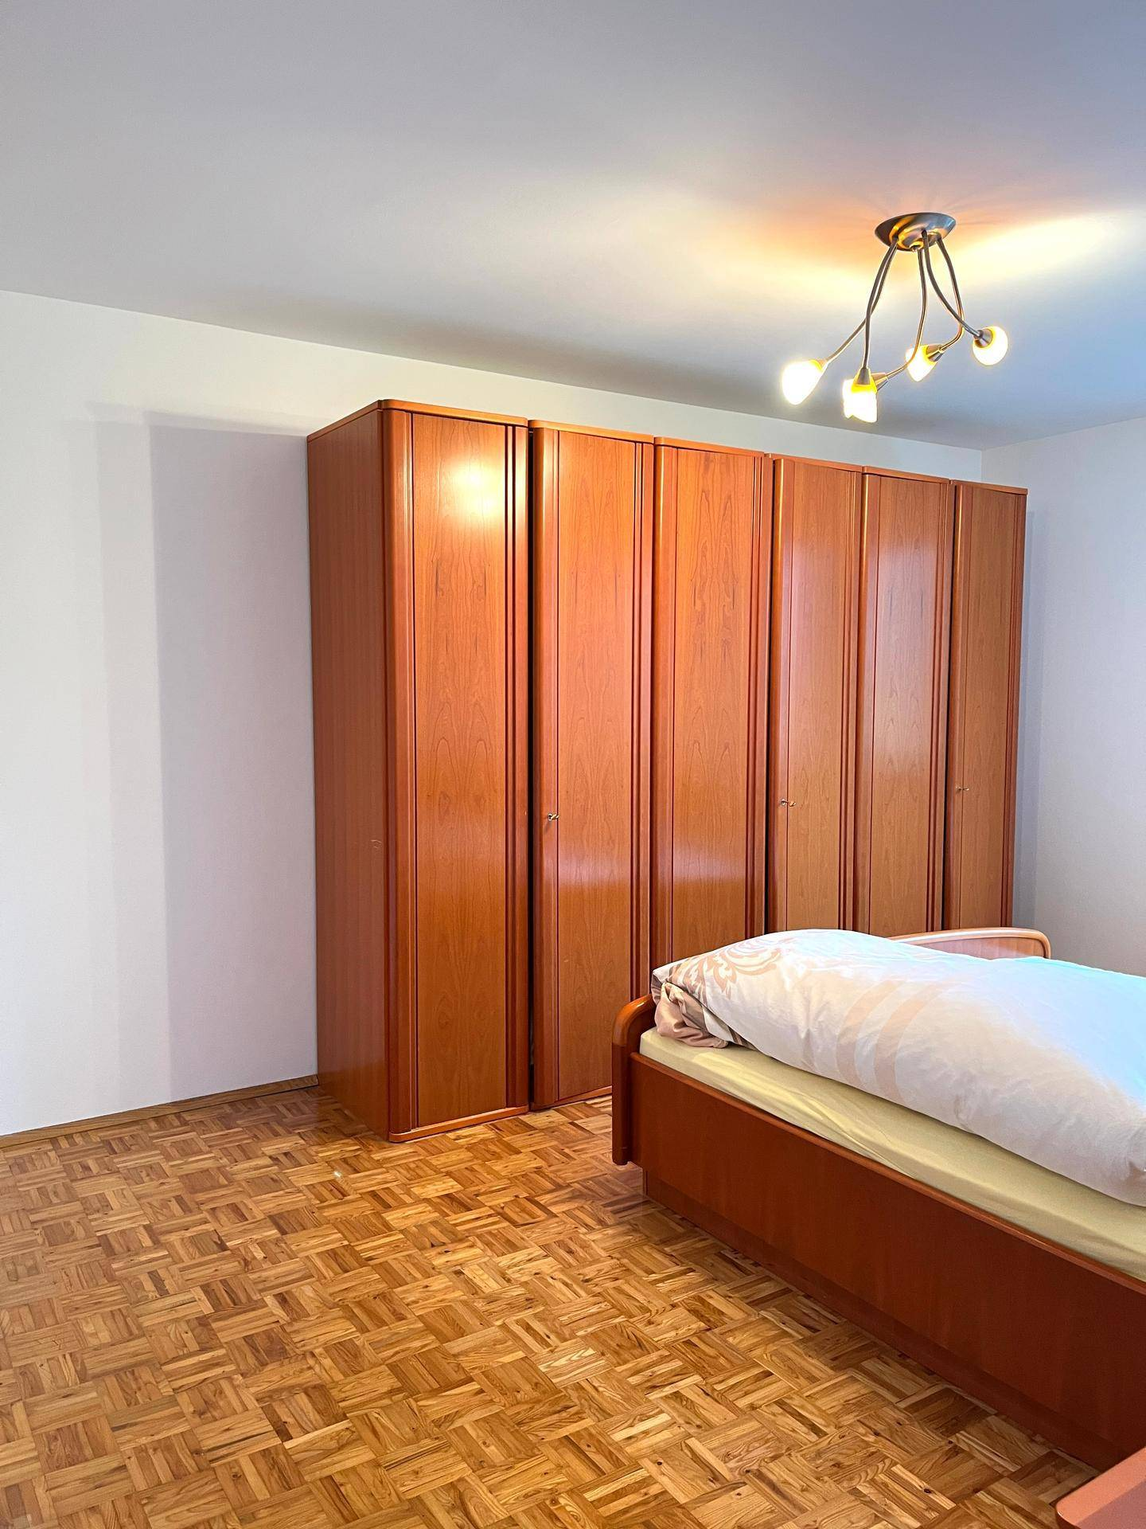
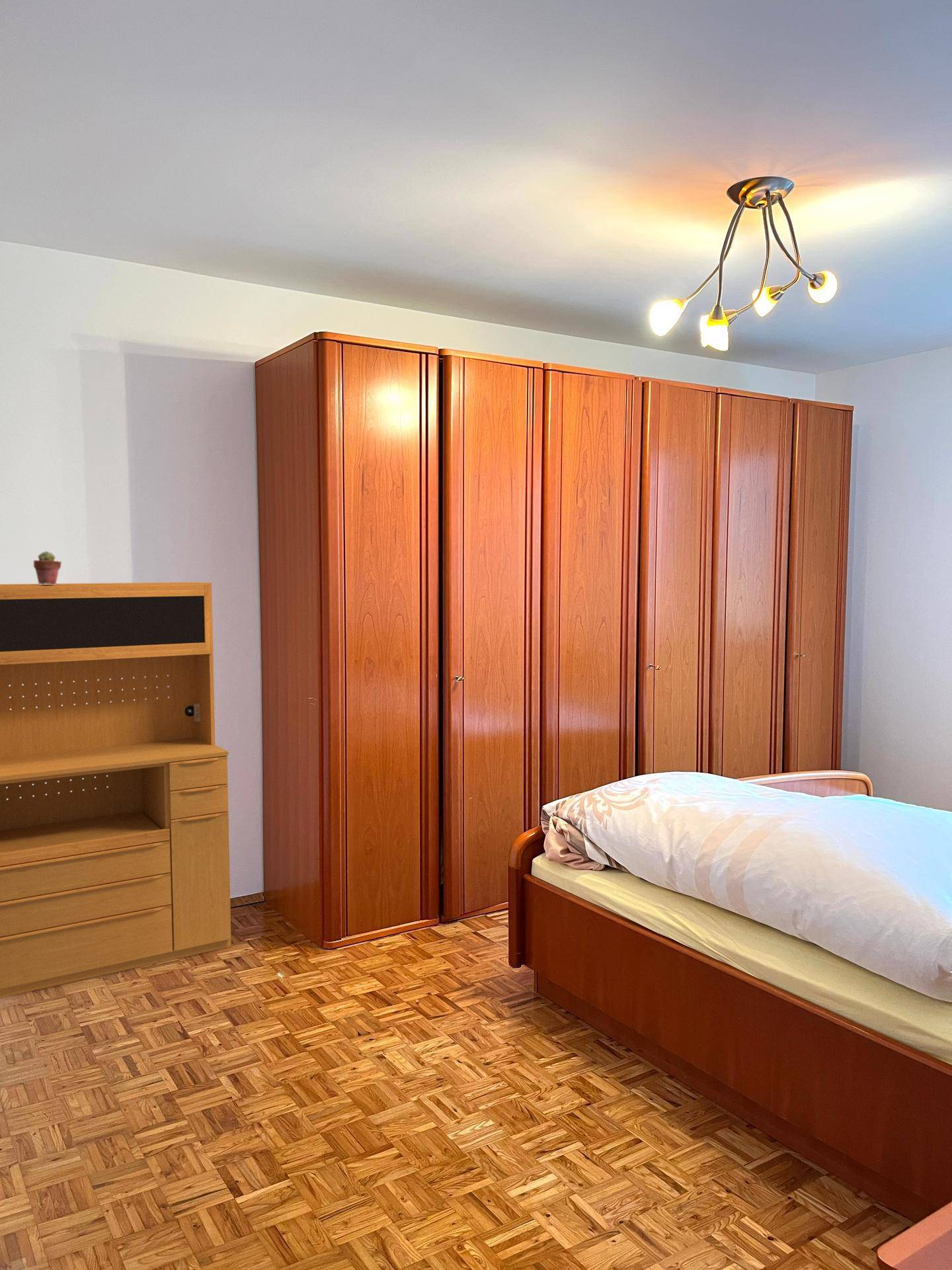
+ drawer (98, 773)
+ potted succulent (47, 567)
